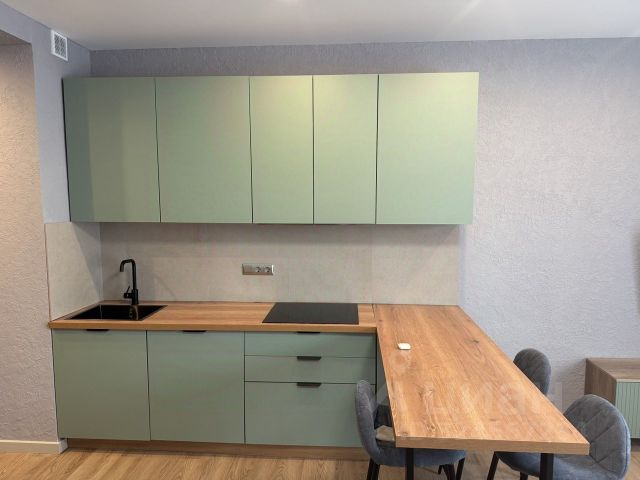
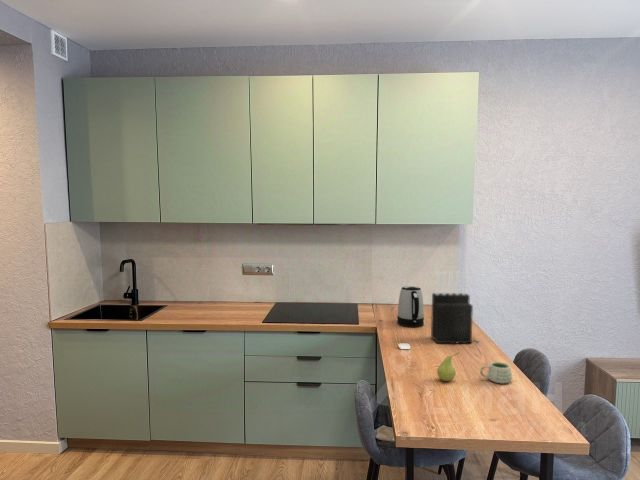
+ knife block (452, 307)
+ fruit (447, 365)
+ kettle (411, 306)
+ mug (495, 372)
